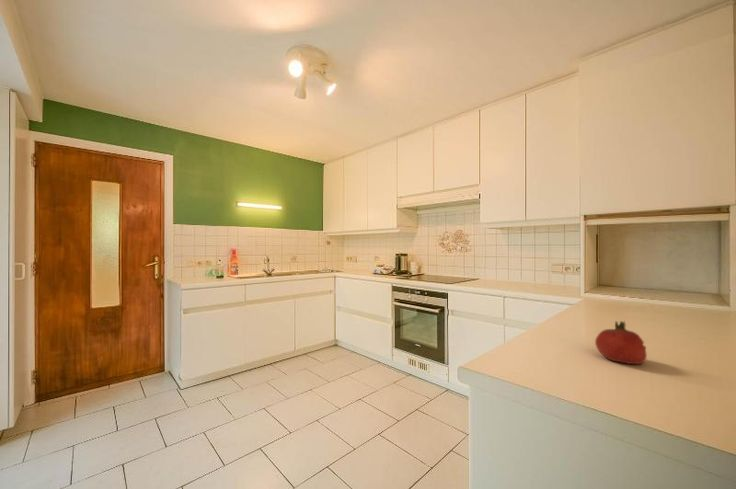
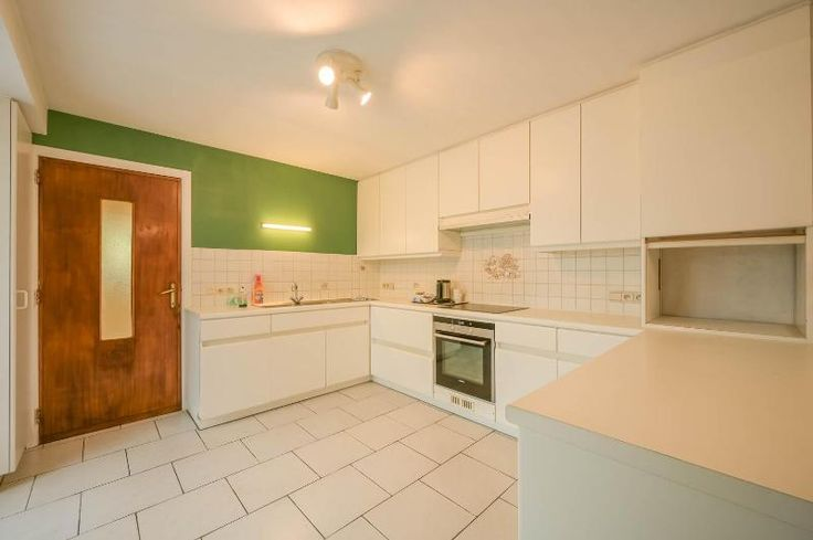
- fruit (621, 339)
